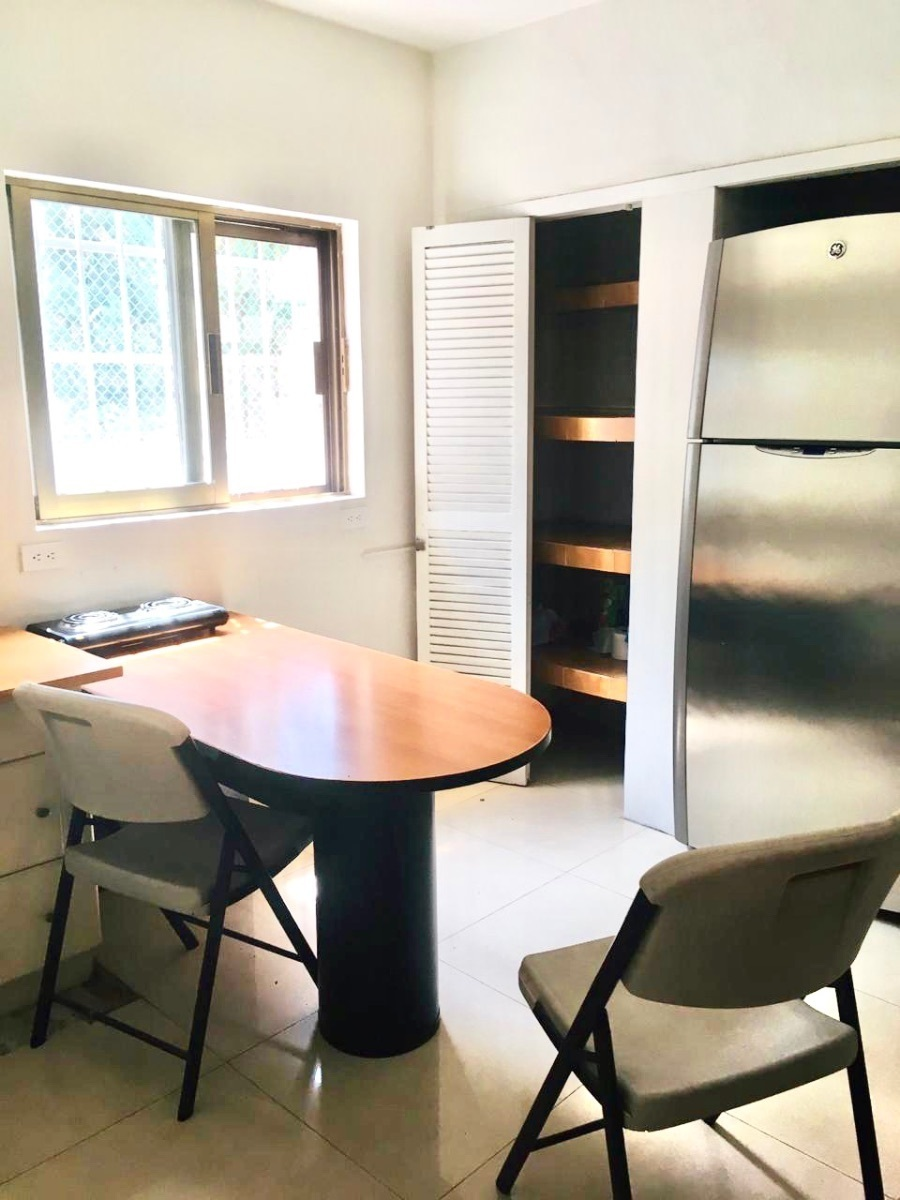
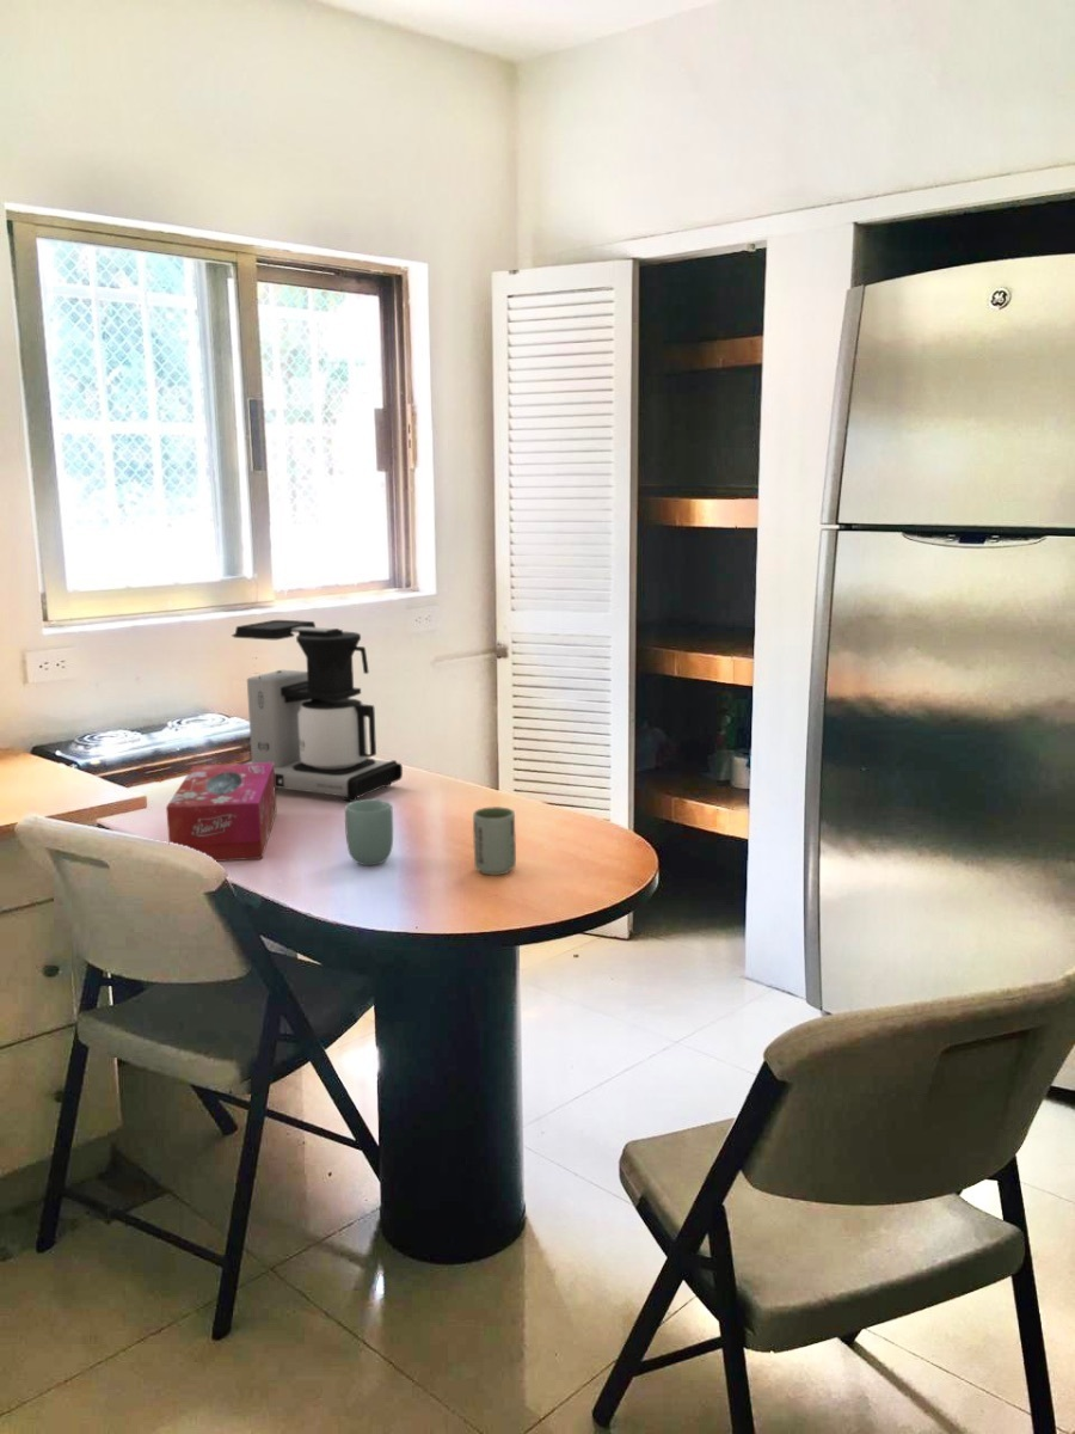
+ cup (369, 833)
+ tissue box (225, 809)
+ coffee maker (313, 707)
+ cup (494, 841)
